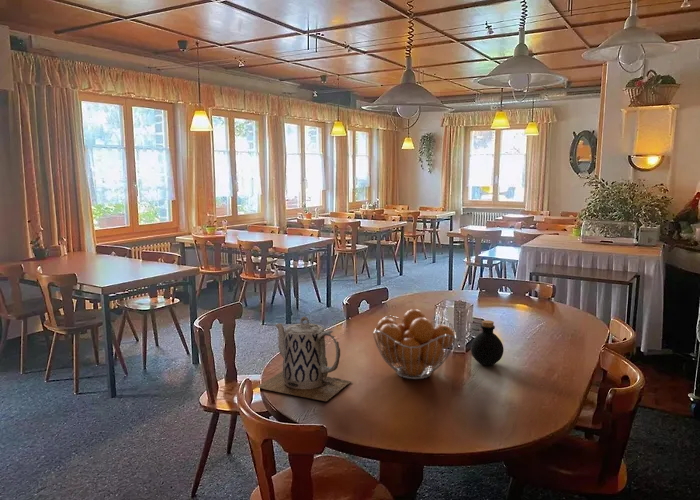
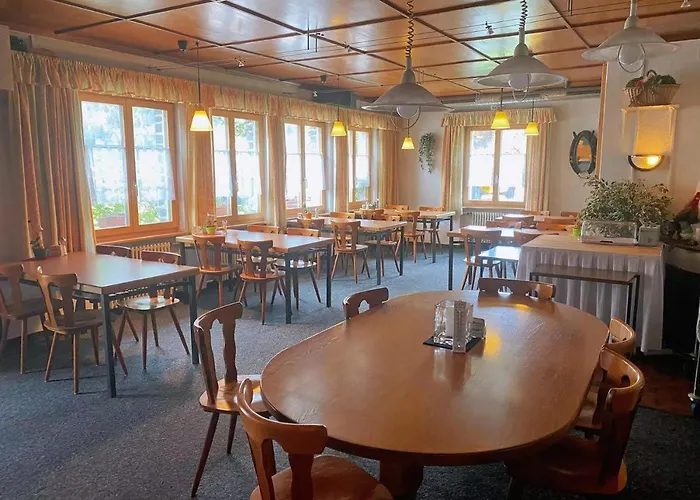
- bottle (487, 342)
- teapot (304, 351)
- fruit basket (414, 343)
